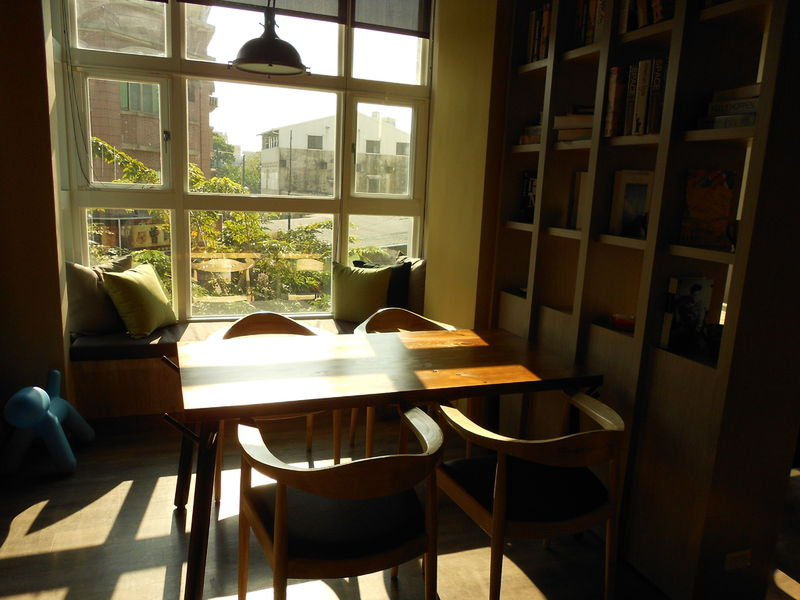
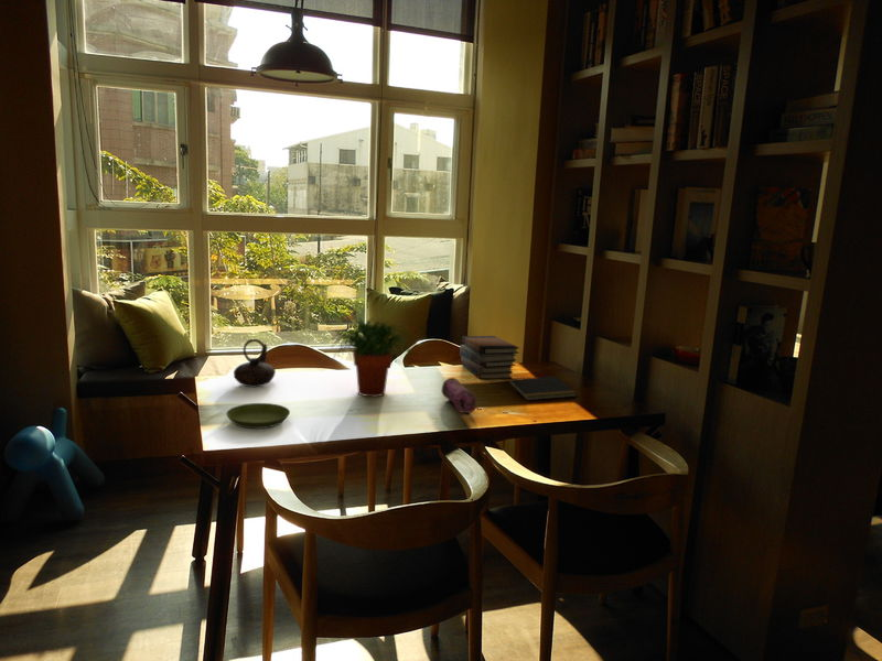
+ saucer (258, 416)
+ book stack (487, 356)
+ pencil case (459, 394)
+ notepad (541, 387)
+ potted plant (372, 356)
+ teapot (256, 360)
